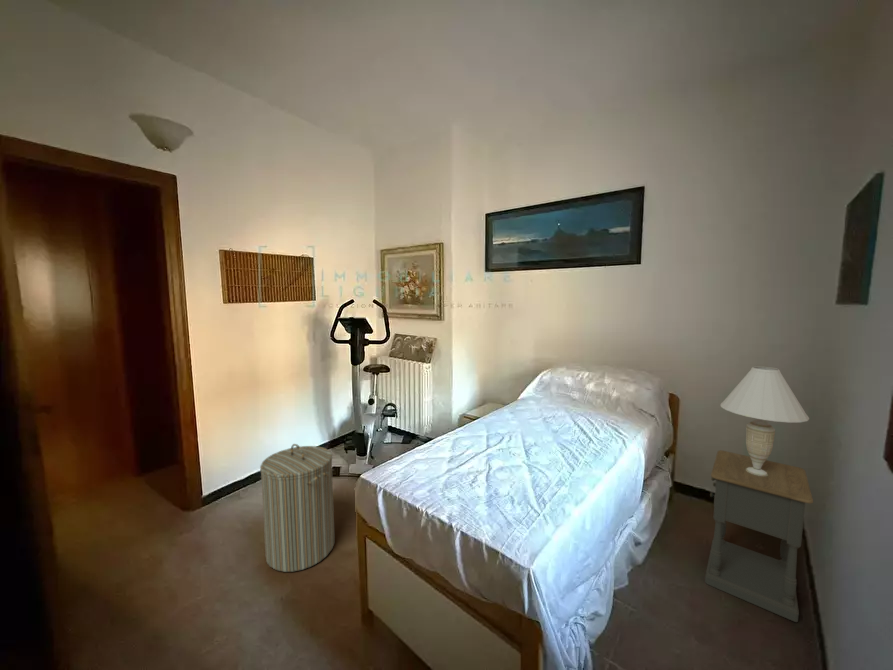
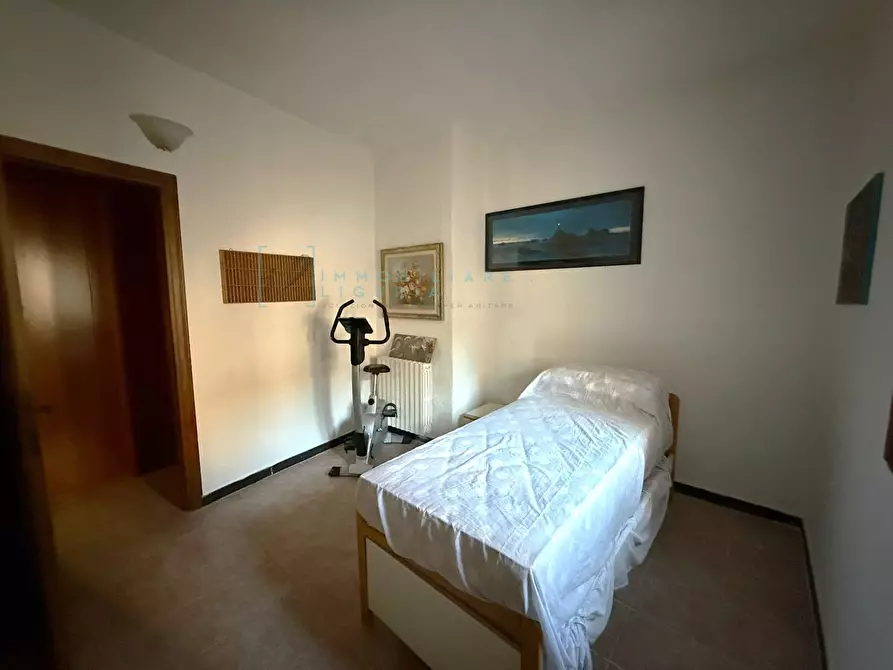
- laundry hamper (299, 497)
- table lamp (761, 420)
- nightstand (753, 525)
